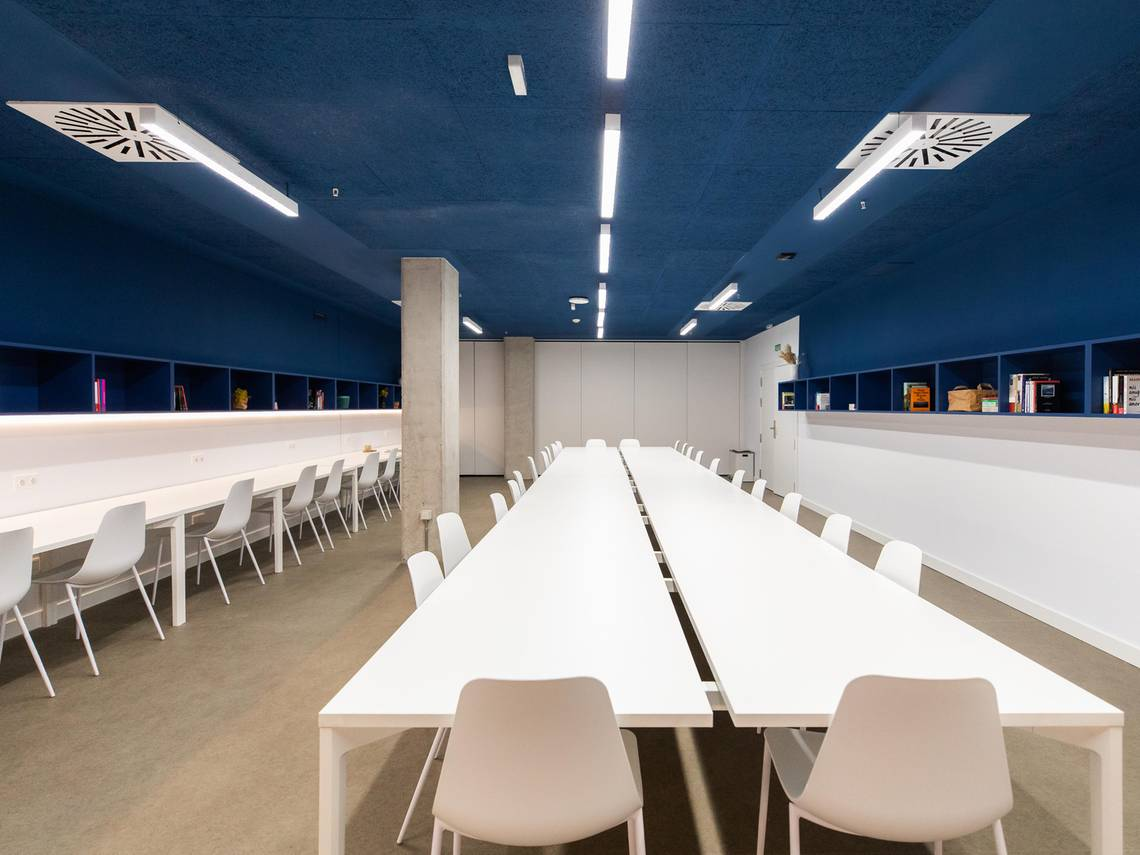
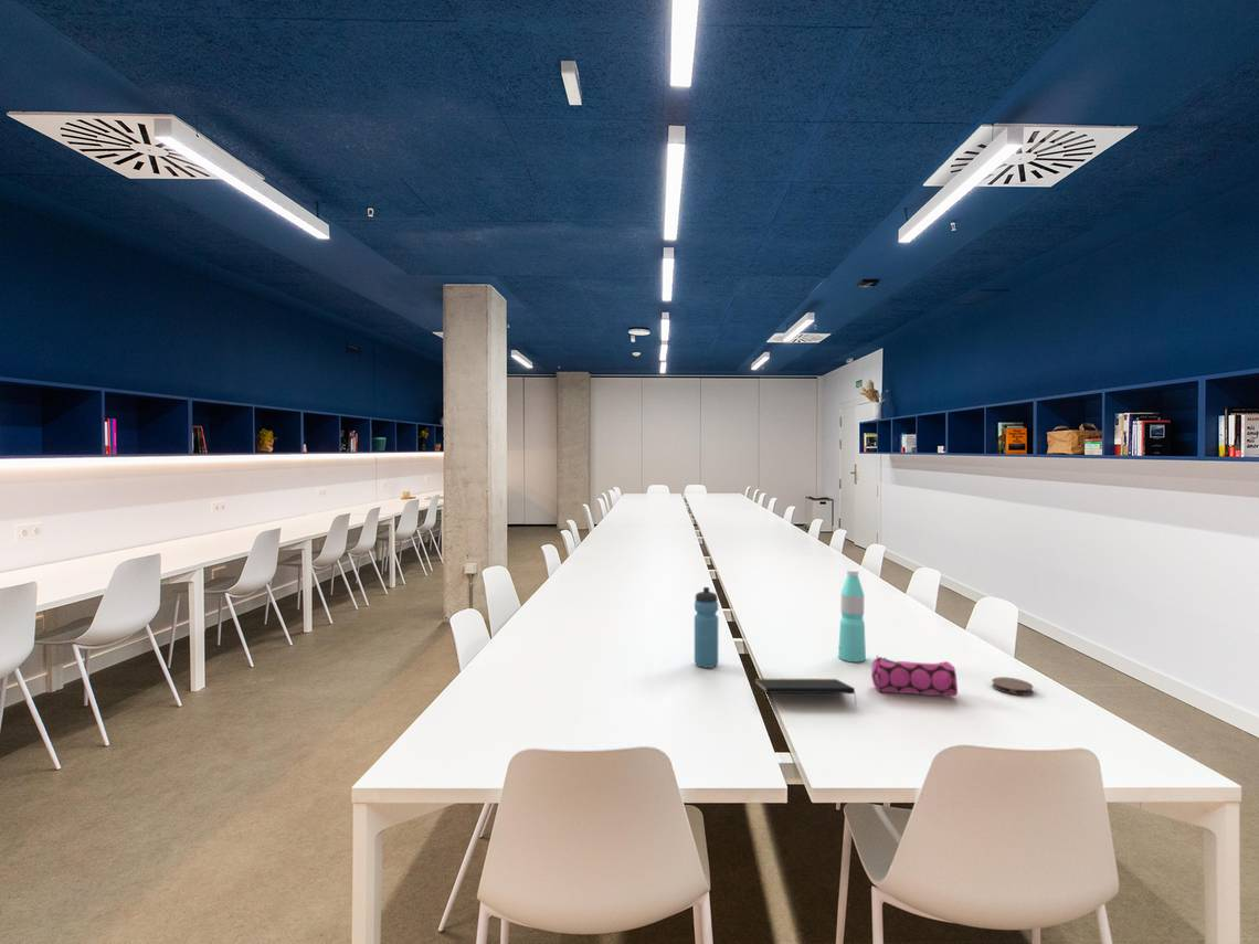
+ pencil case (913, 675)
+ water bottle (851, 614)
+ water bottle (706, 626)
+ notepad (802, 686)
+ coaster (1012, 686)
